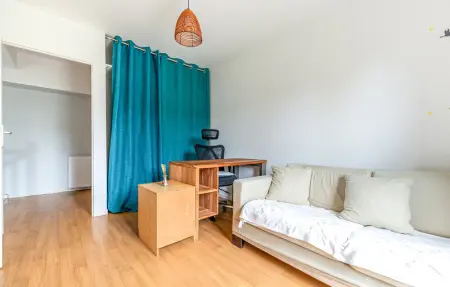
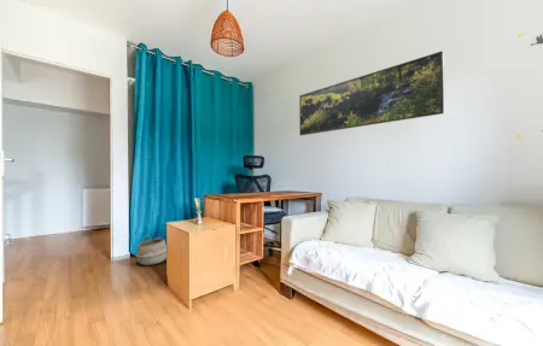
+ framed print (355, 102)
+ woven basket (151, 247)
